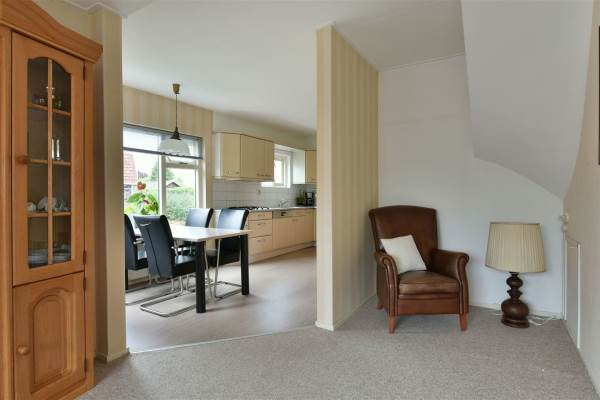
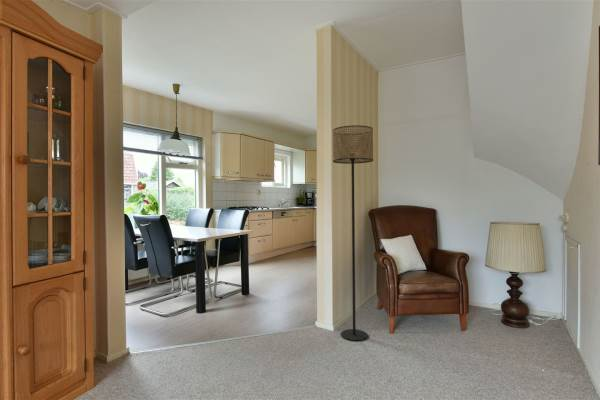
+ floor lamp (353, 232)
